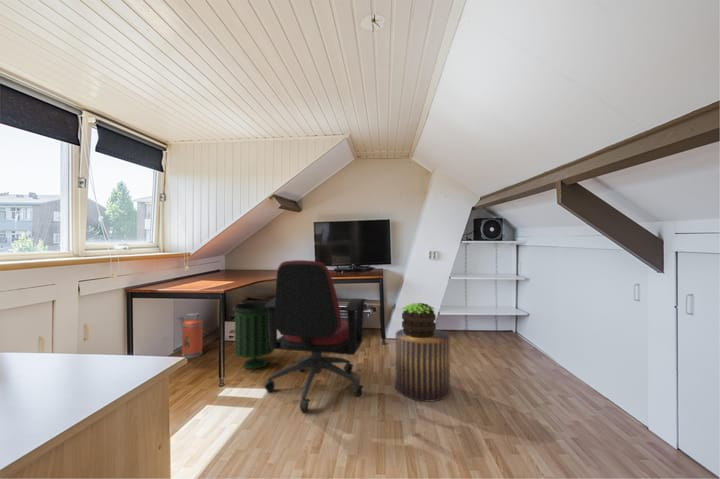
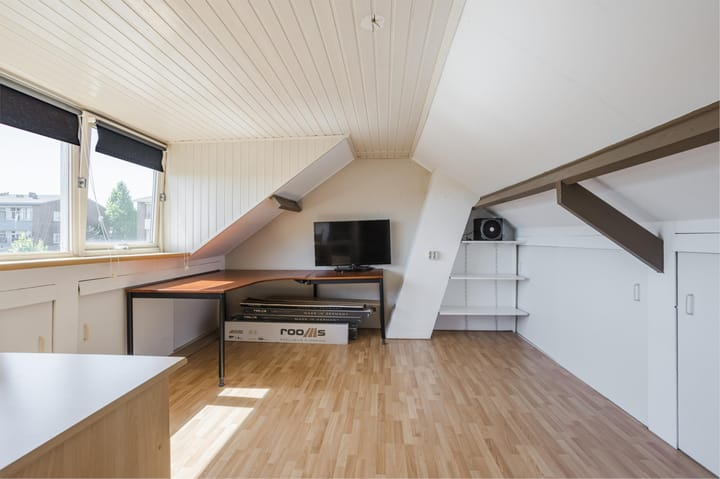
- potted plant (418, 318)
- office chair (316, 322)
- trash can (254, 334)
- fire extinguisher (189, 334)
- stool (422, 361)
